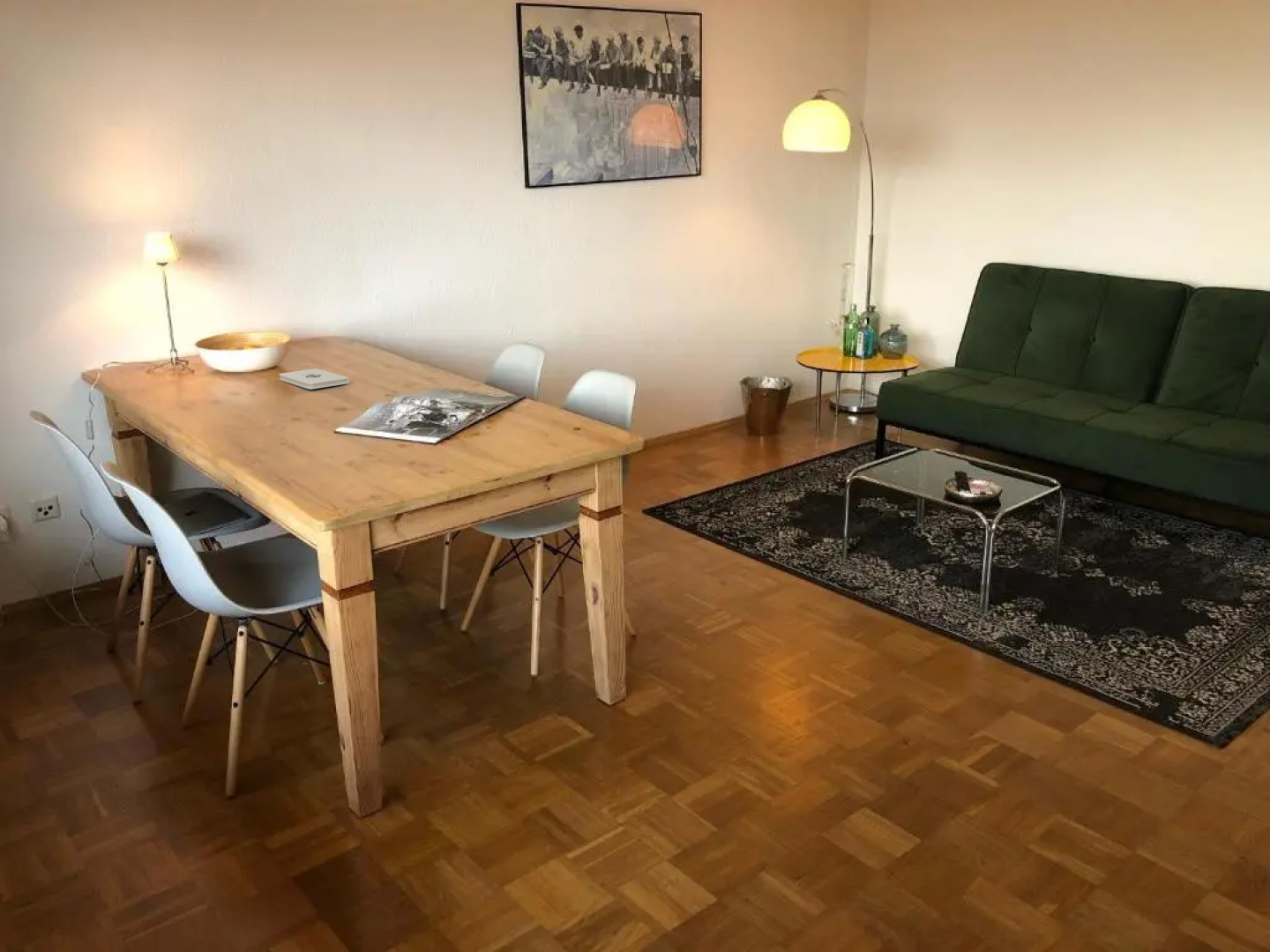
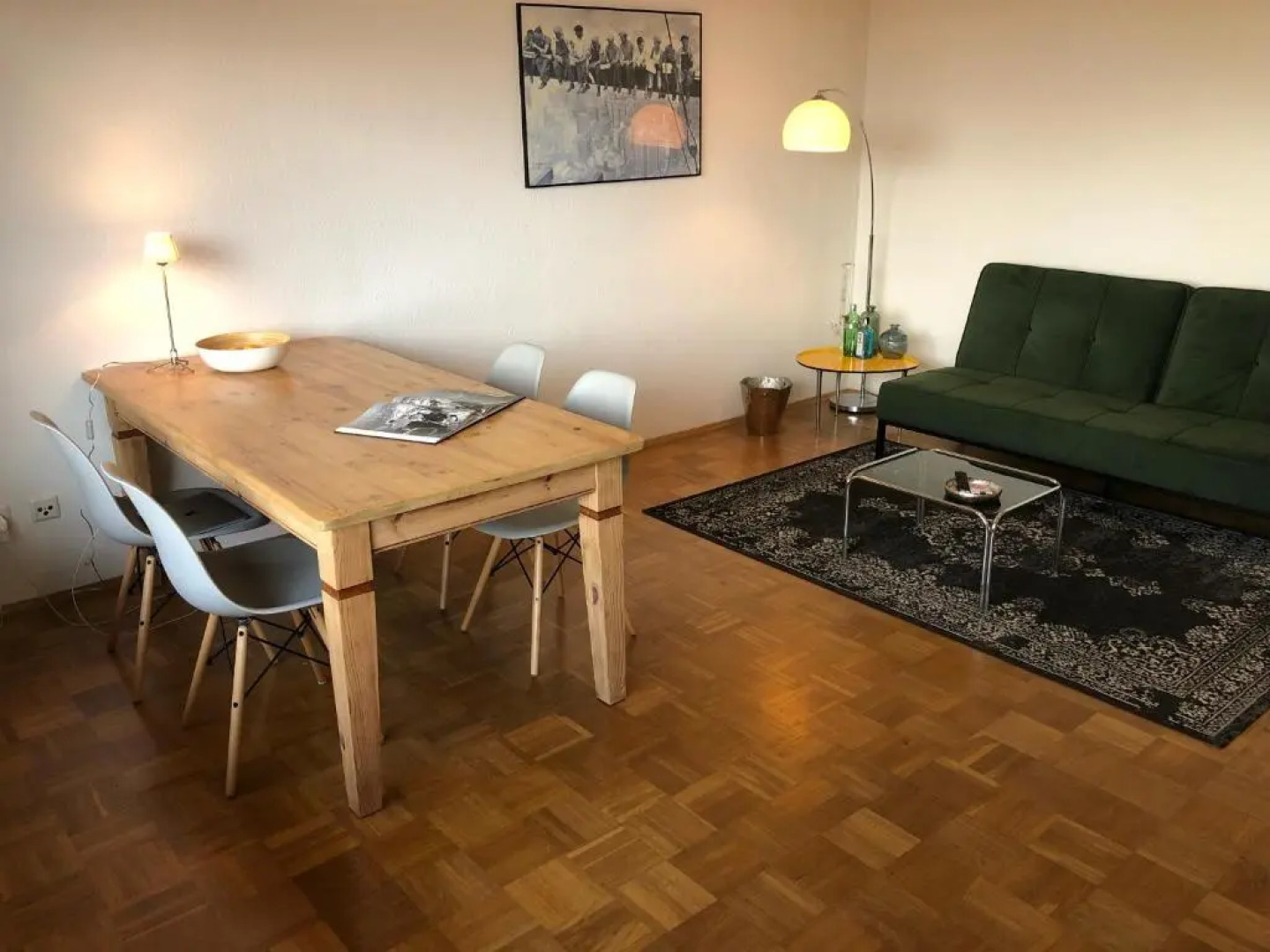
- notepad (313, 378)
